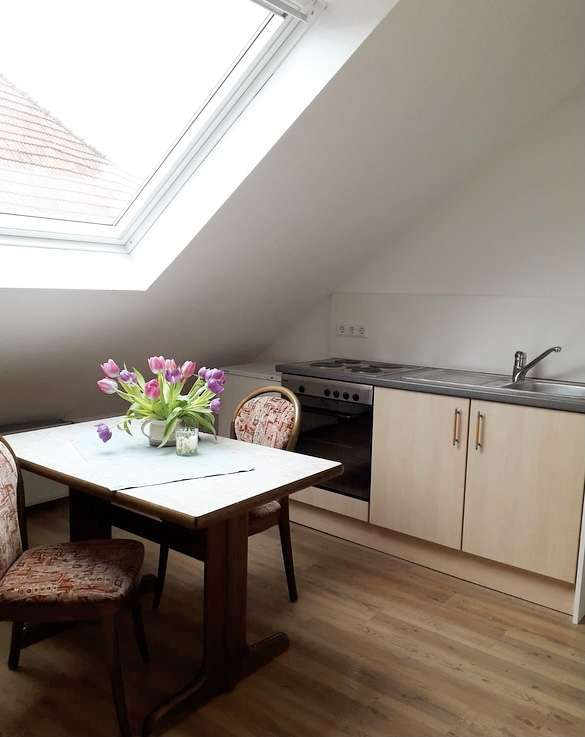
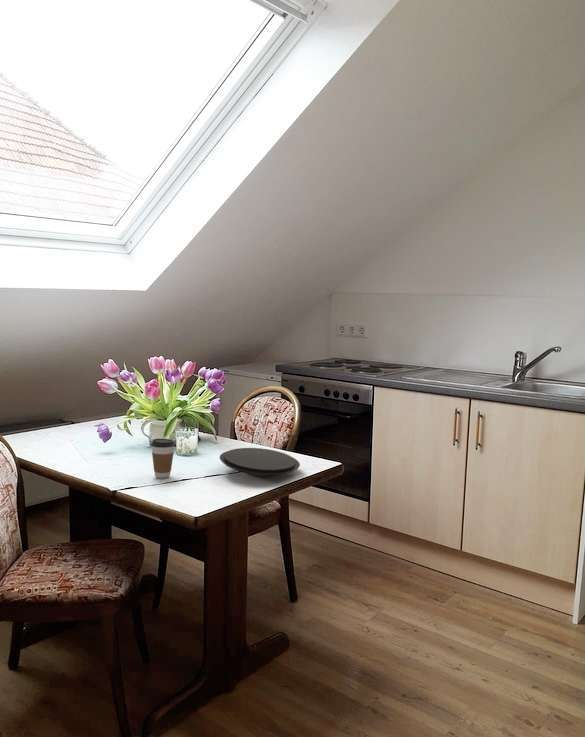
+ plate (259, 463)
+ coffee cup (162, 458)
